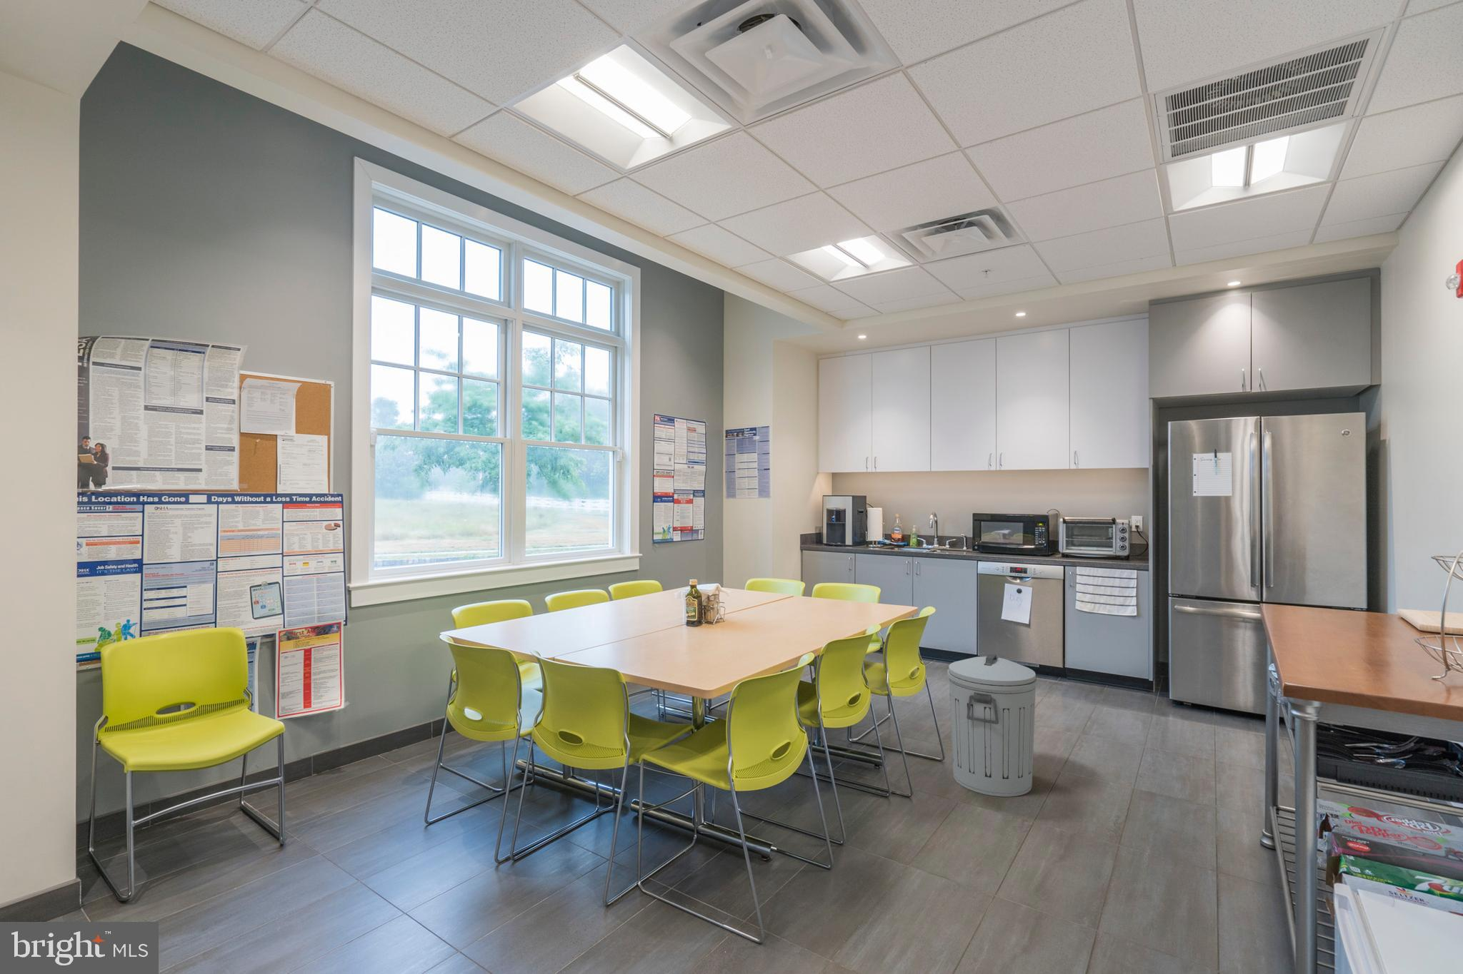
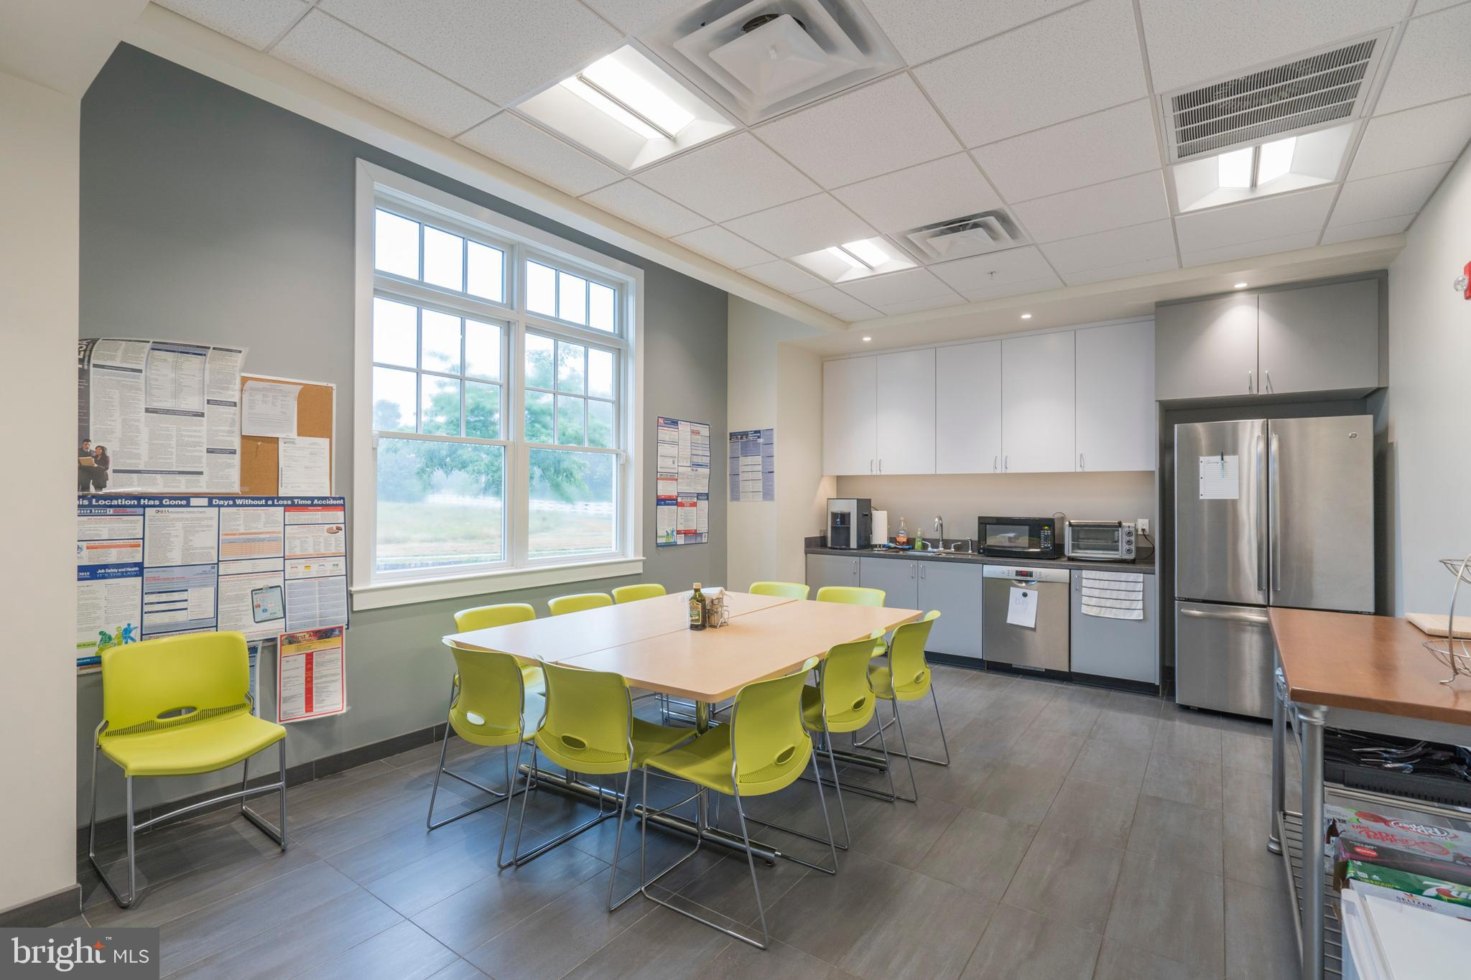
- trash can (991, 717)
